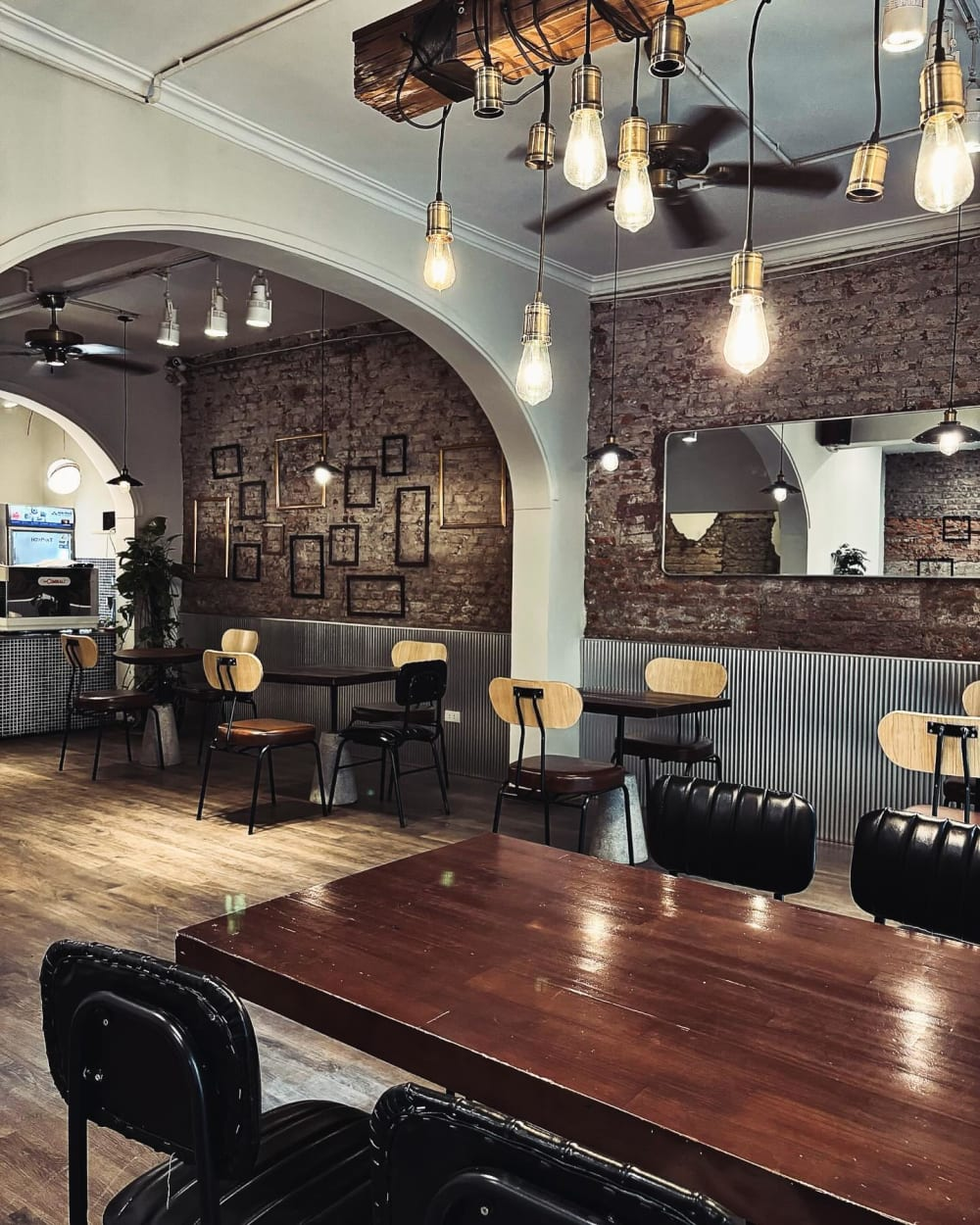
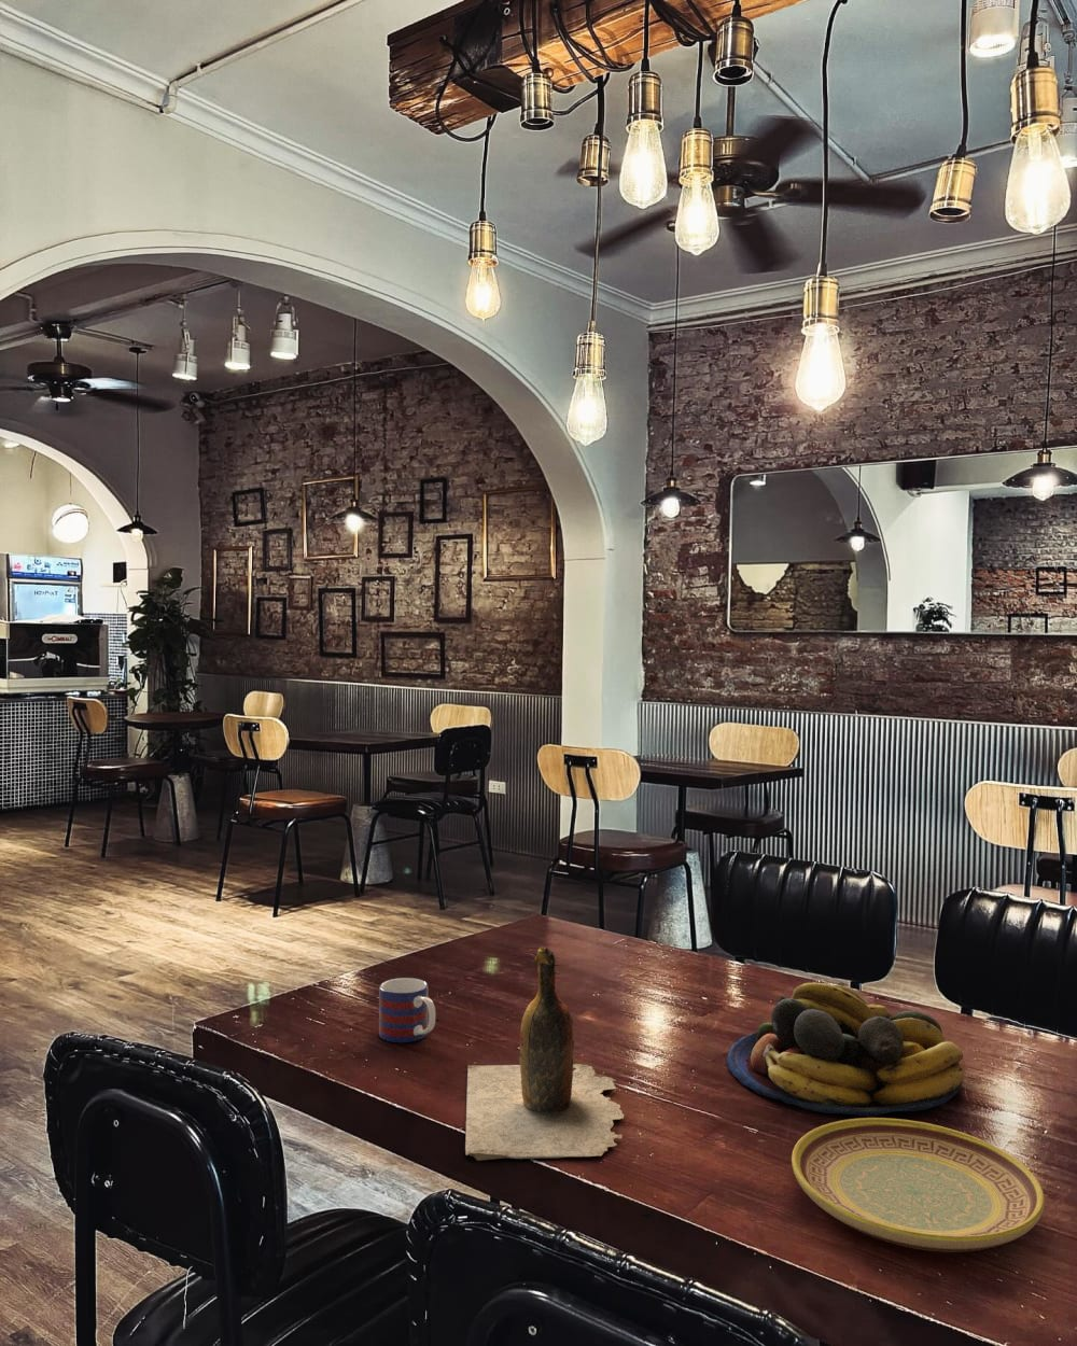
+ plate (912, 1186)
+ wine bottle (540, 1026)
+ mug (410, 1012)
+ fruit bowl (841, 1028)
